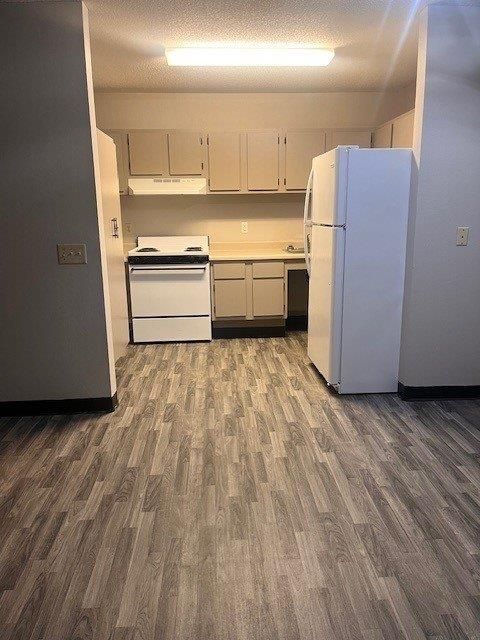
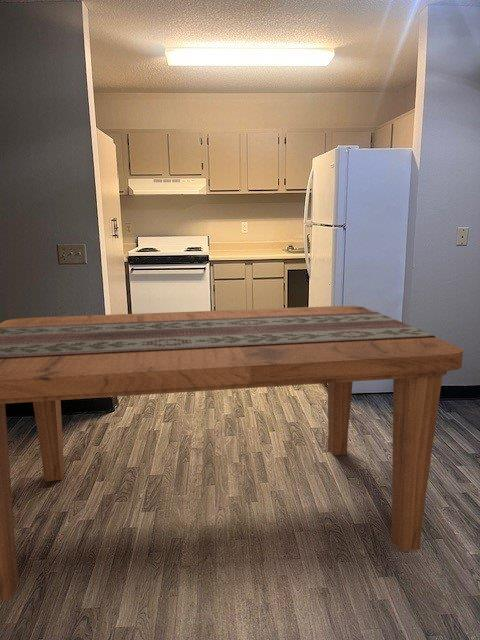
+ dining table (194, 391)
